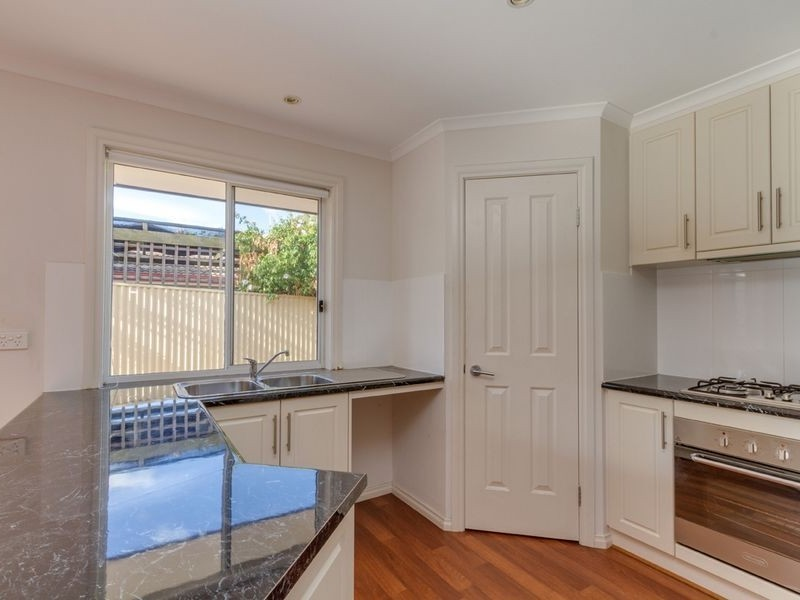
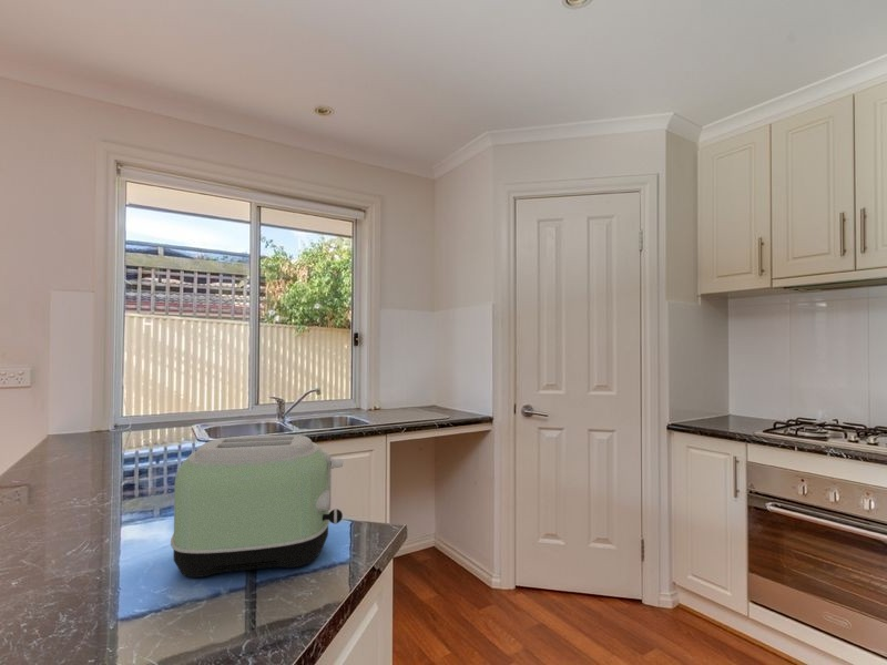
+ toaster (263, 498)
